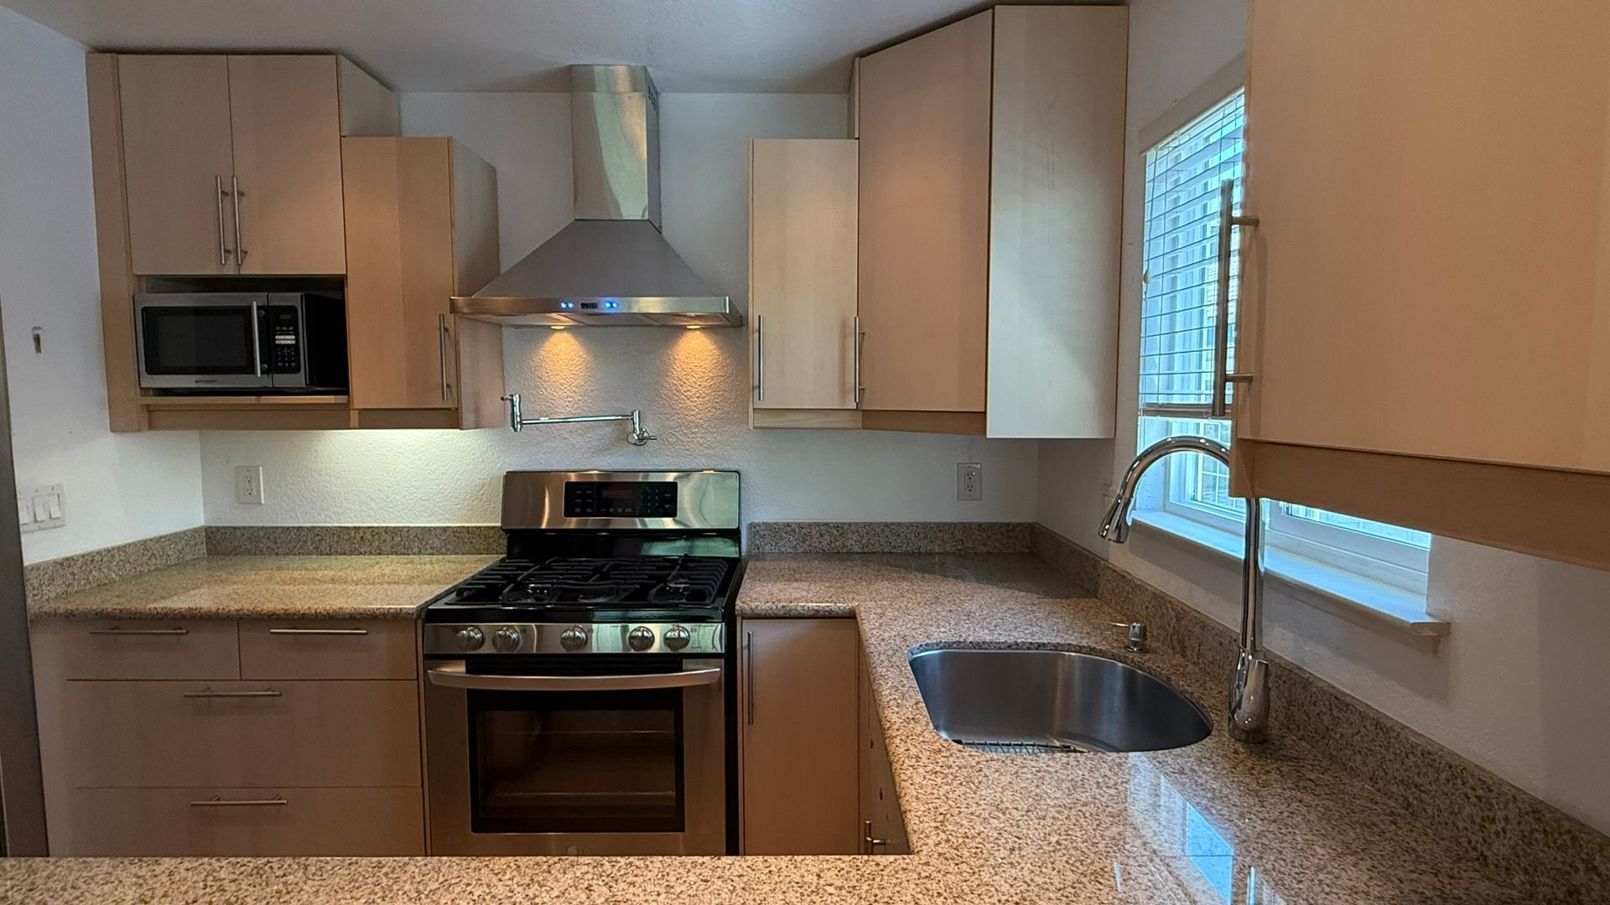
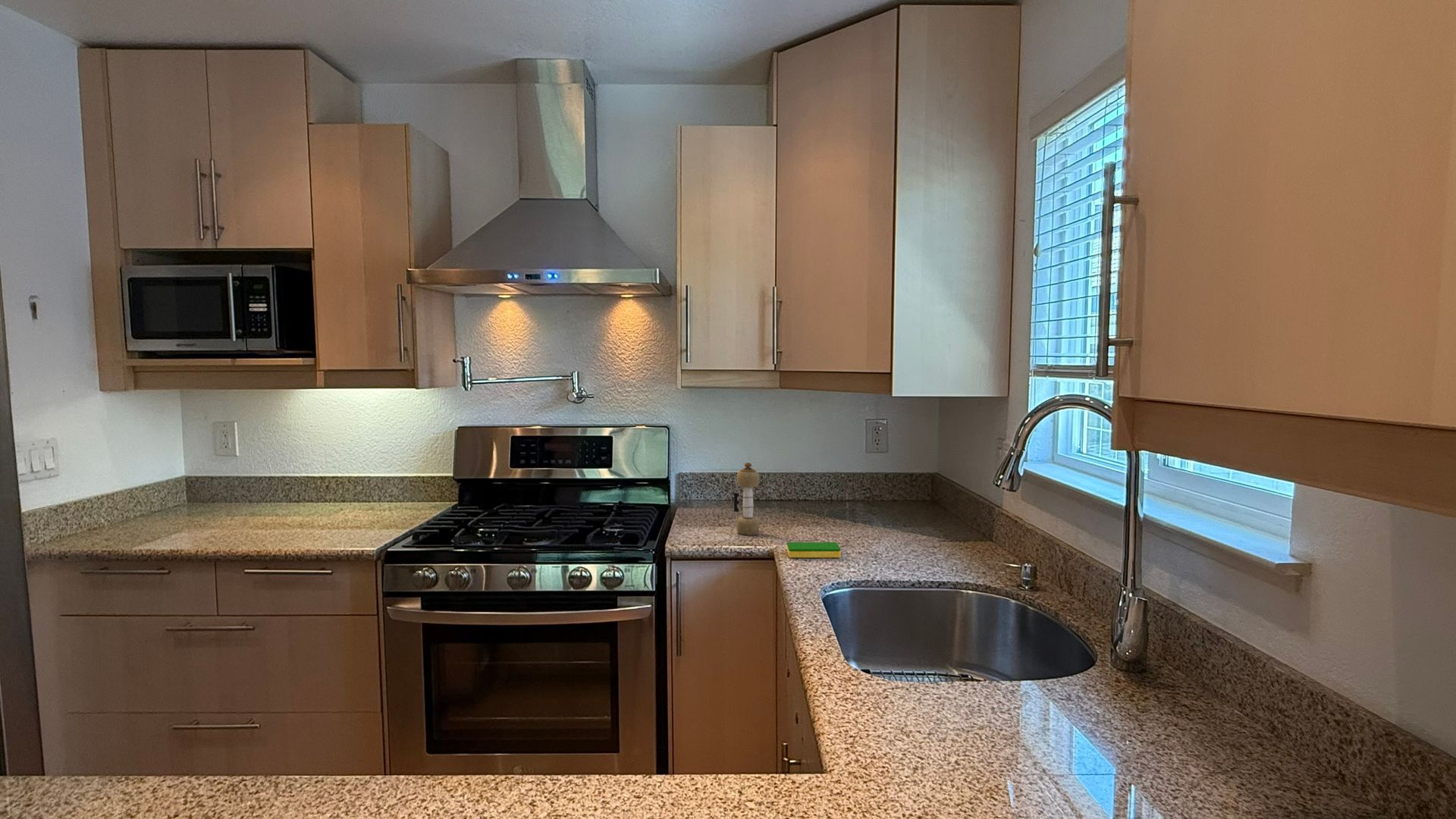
+ dish sponge (813, 550)
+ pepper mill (746, 497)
